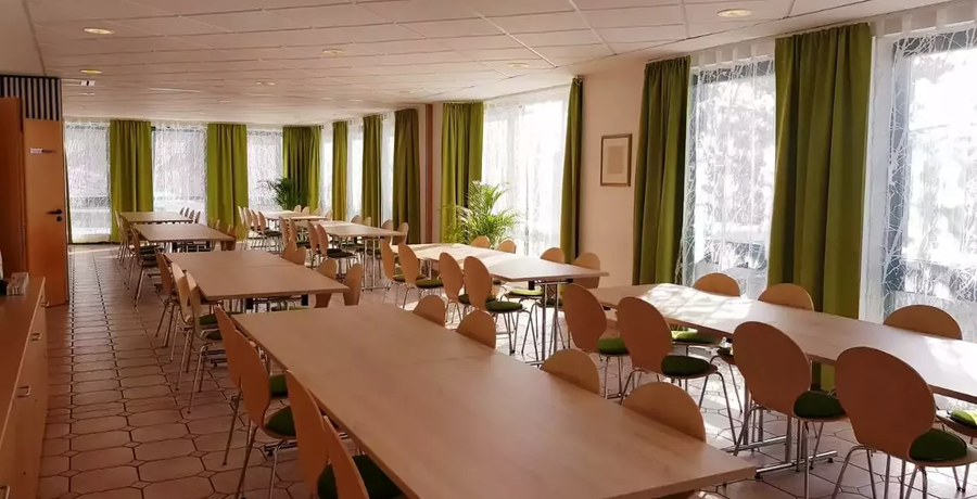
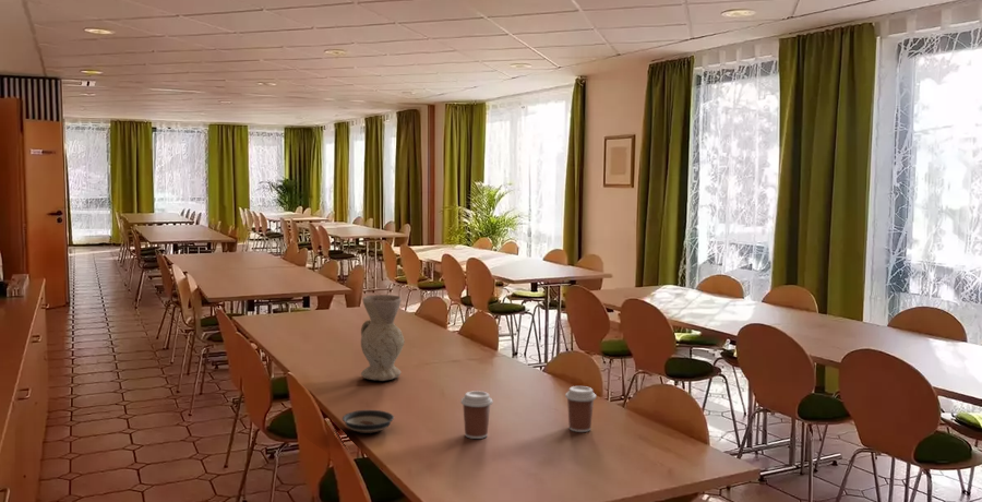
+ vase (380, 336)
+ saucer (368, 422)
+ coffee cup (579, 408)
+ coffee cup (476, 414)
